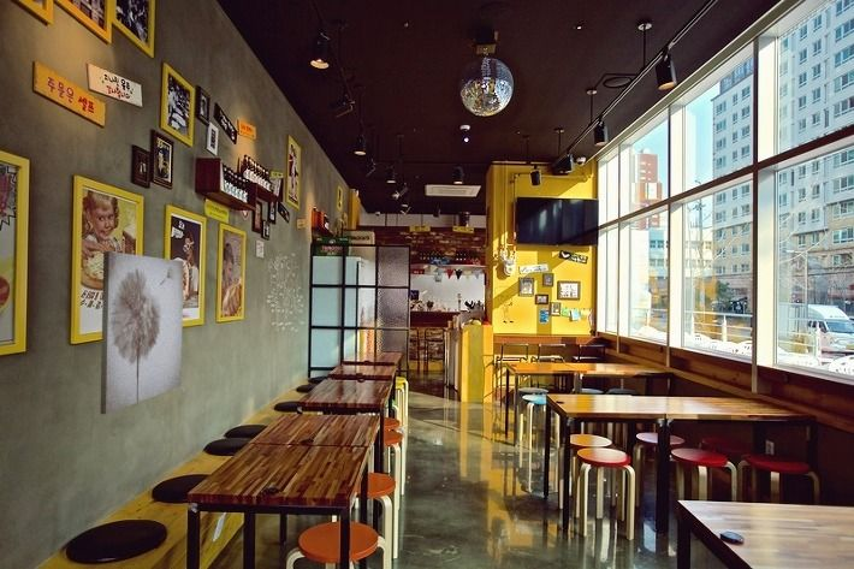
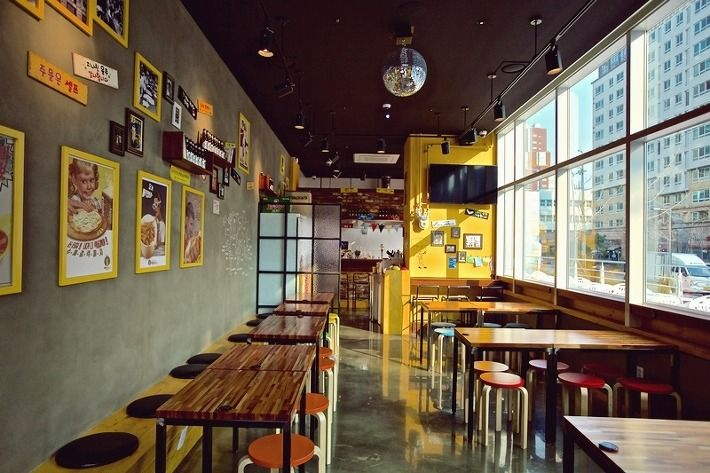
- wall art (147, 327)
